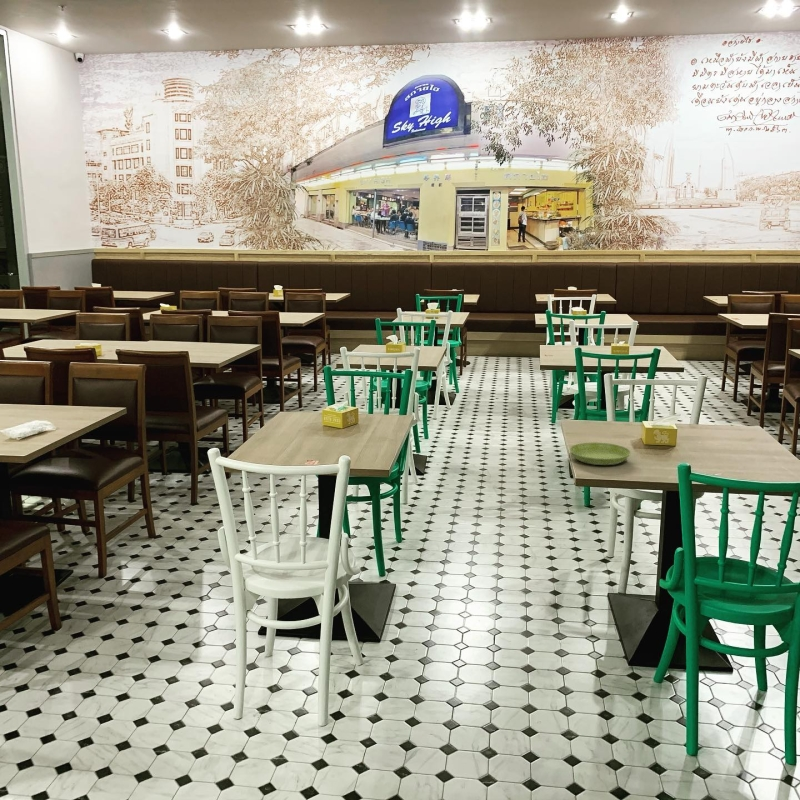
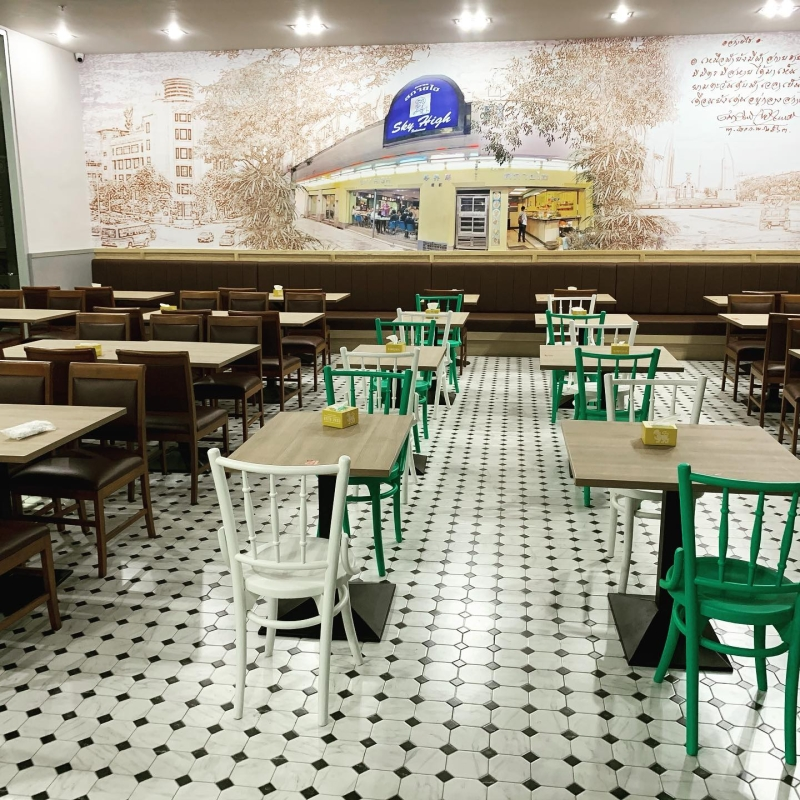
- saucer (599, 454)
